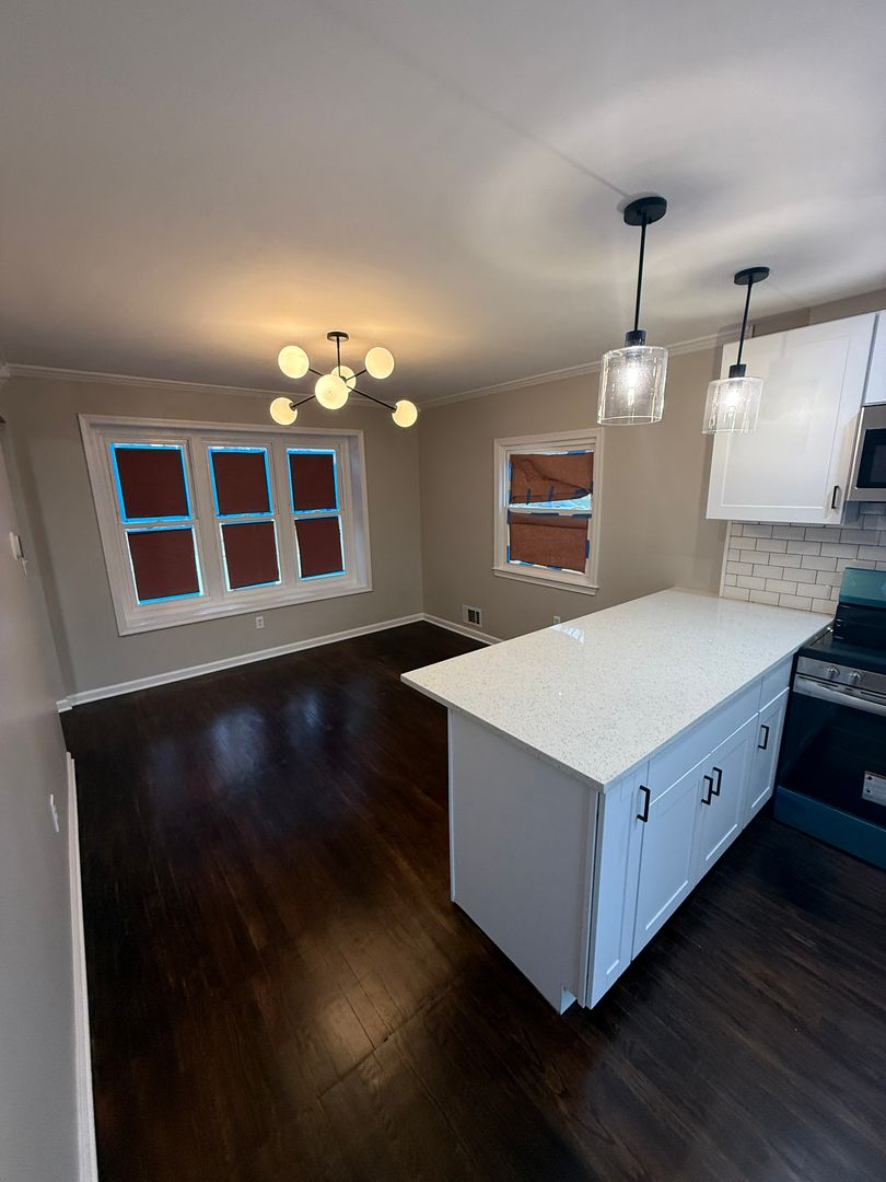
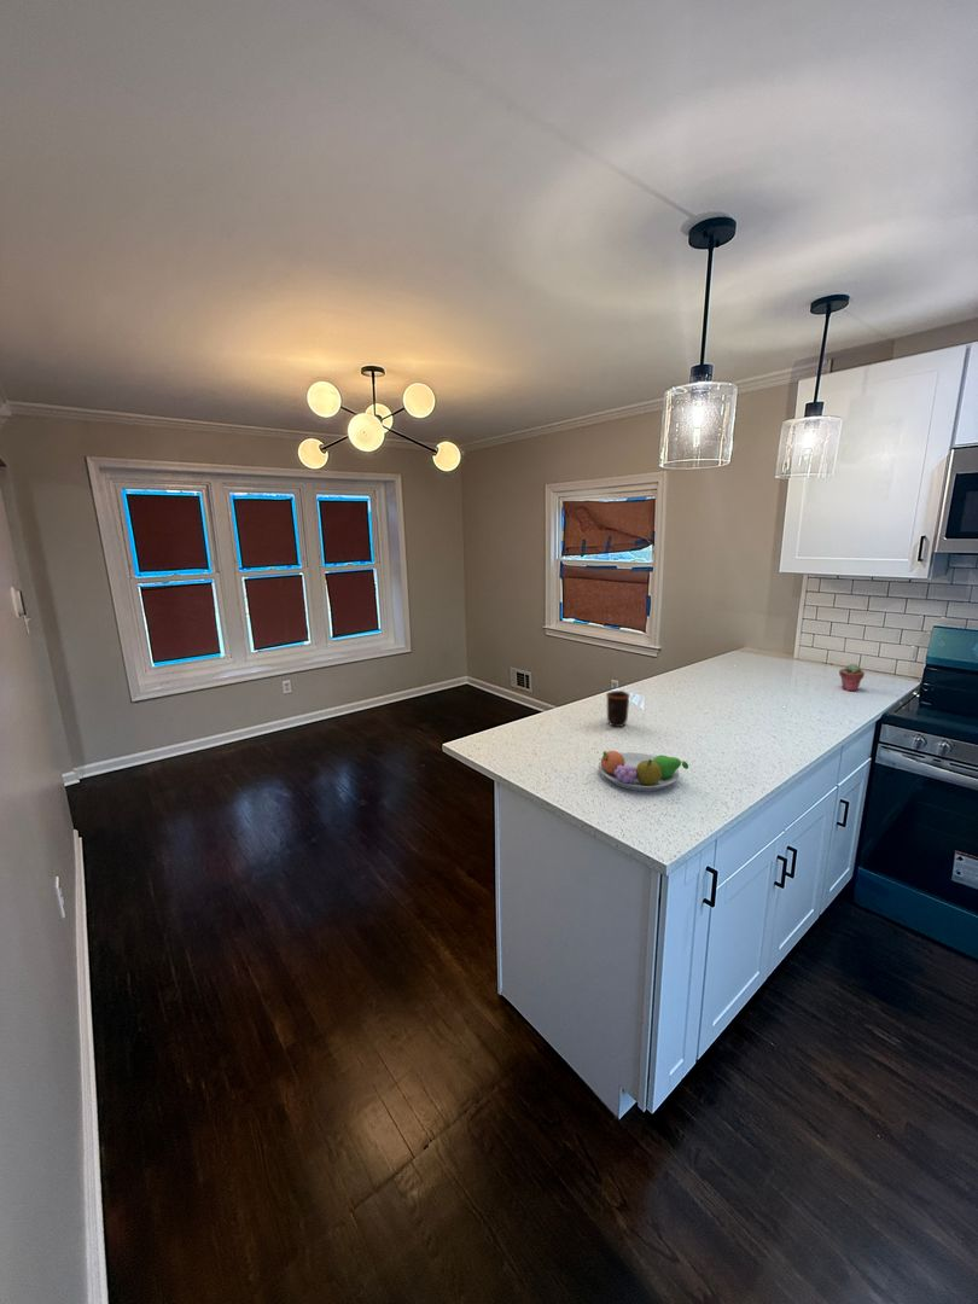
+ potted succulent (851, 676)
+ mug (615, 710)
+ fruit bowl (641, 762)
